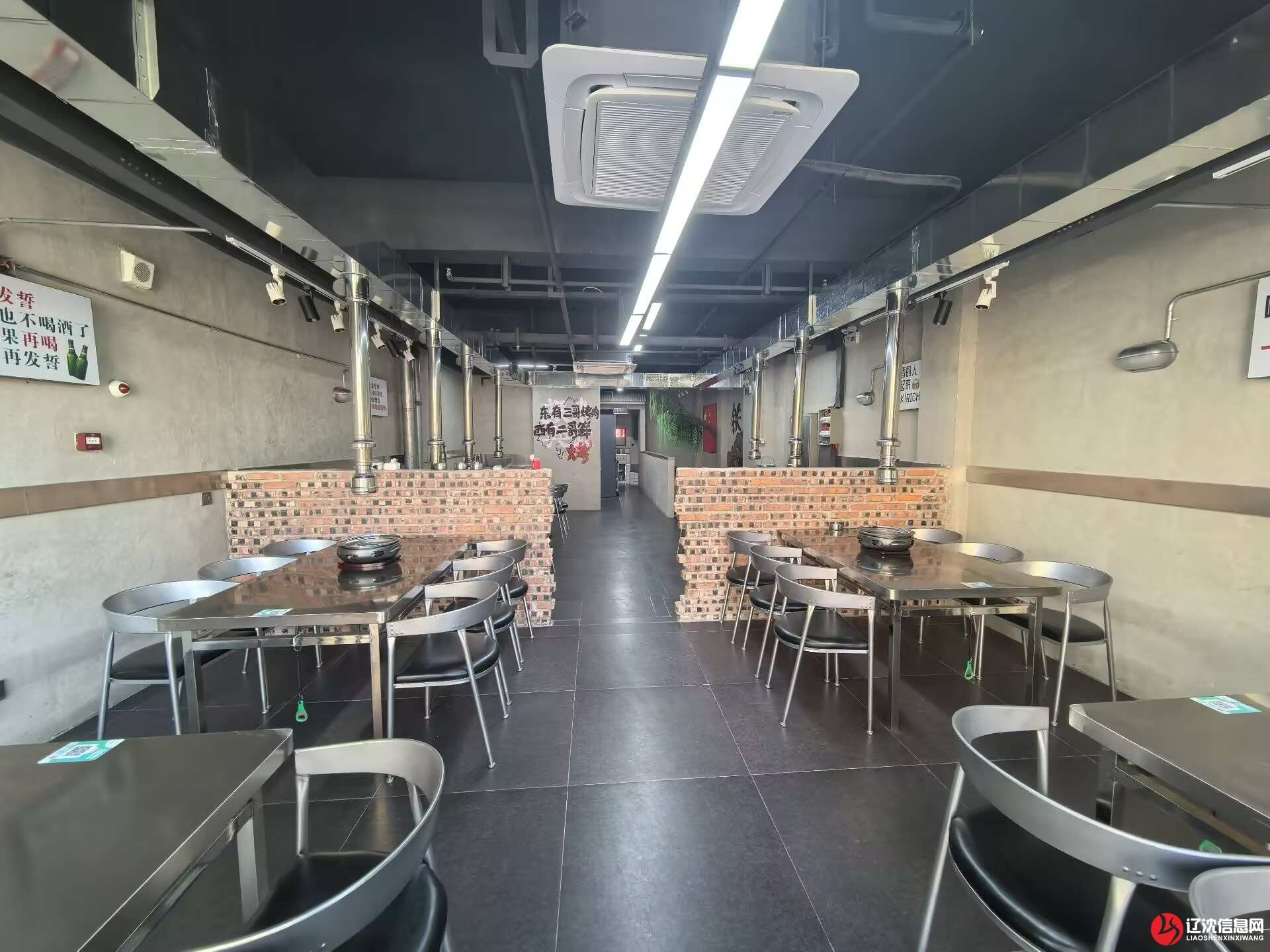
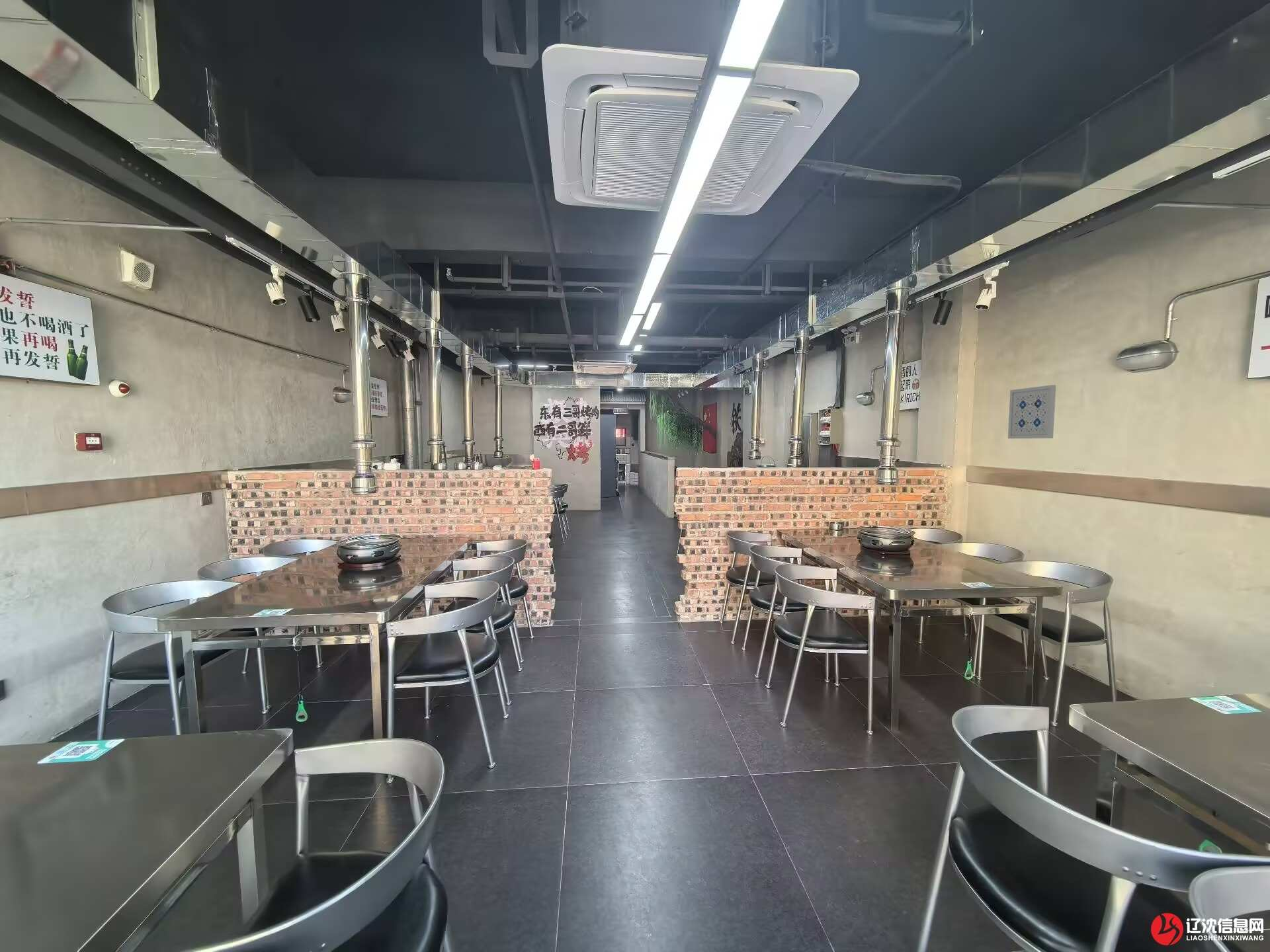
+ wall art (1031, 413)
